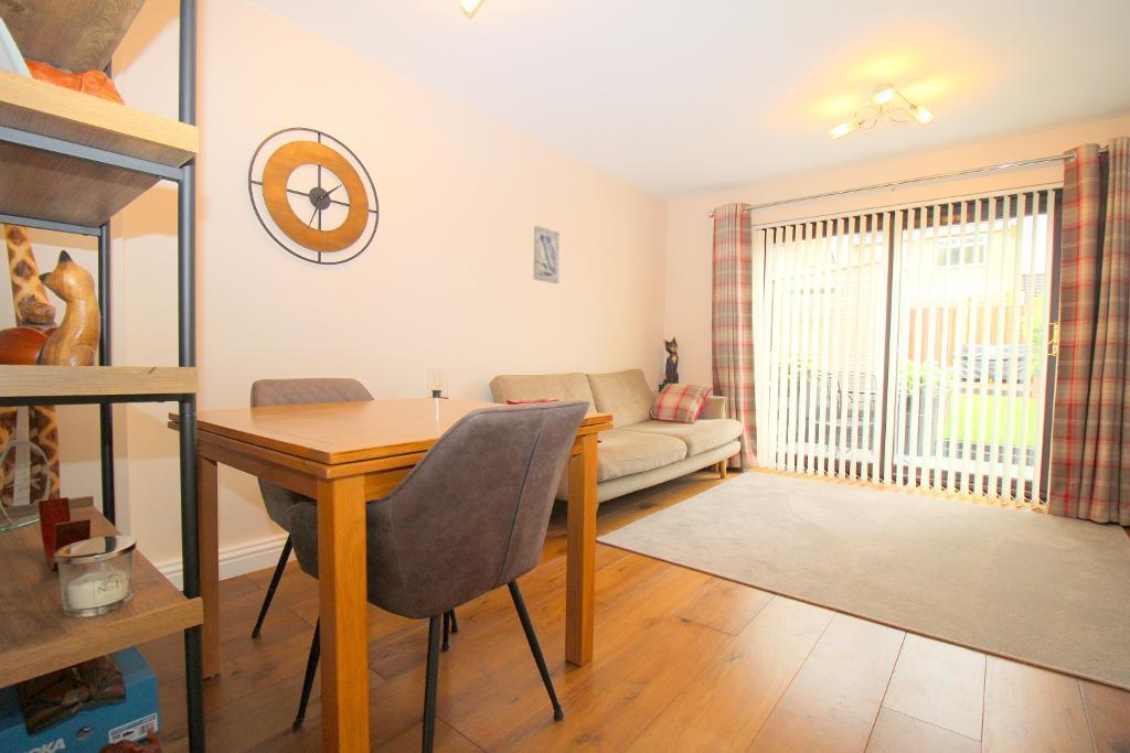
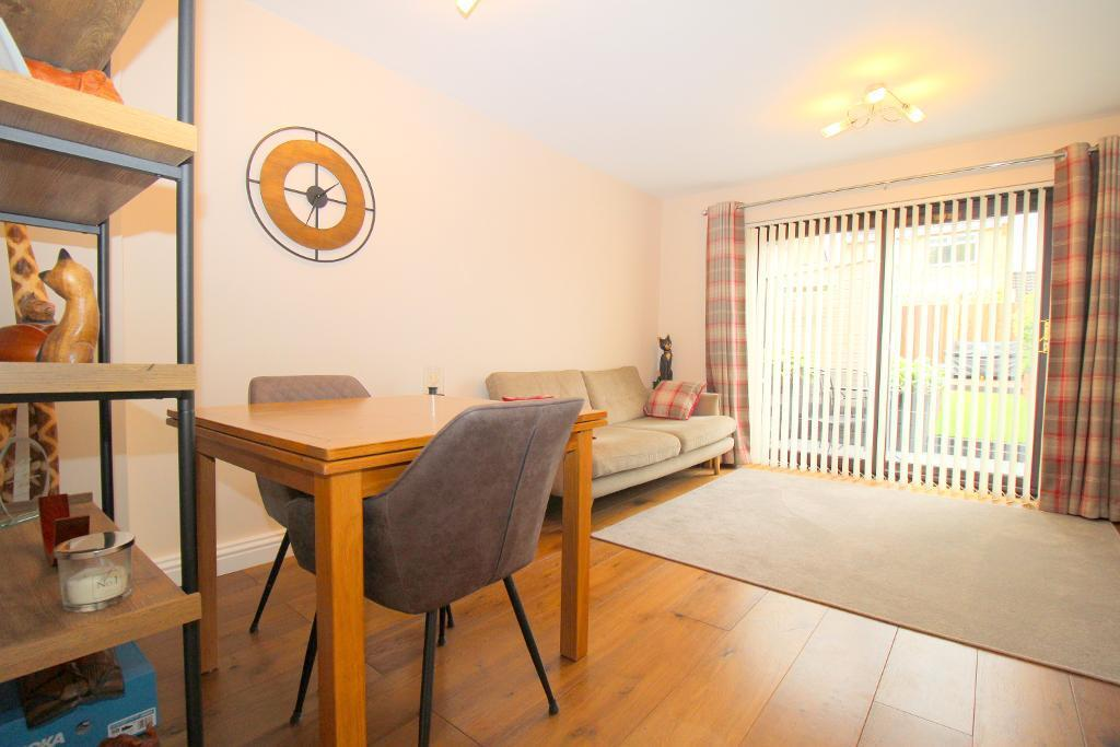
- wall art (546, 255)
